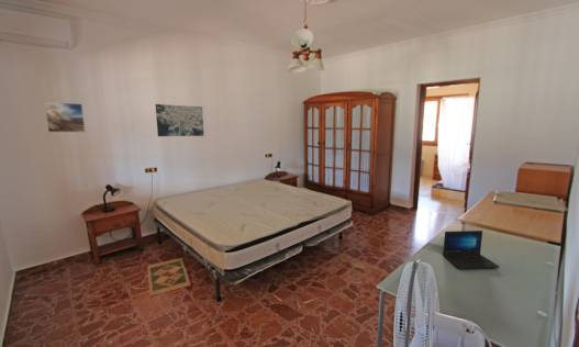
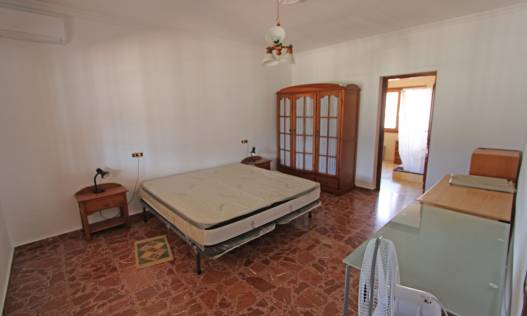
- wall art (180, 121)
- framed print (65, 117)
- laptop (470, 248)
